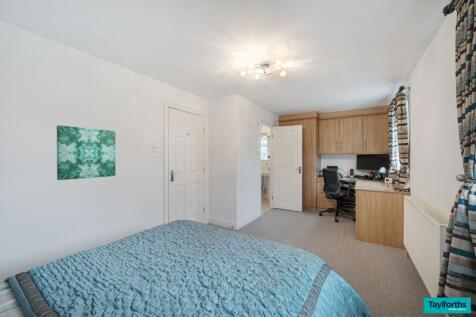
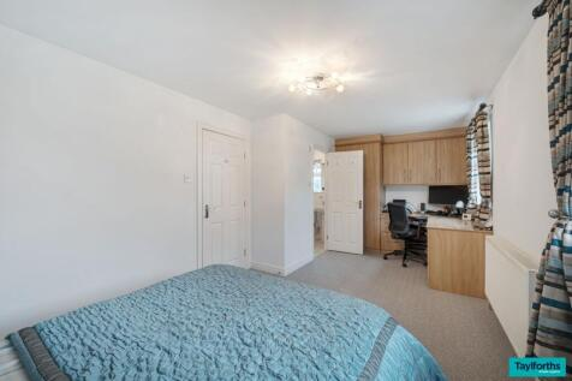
- wall art (88, 153)
